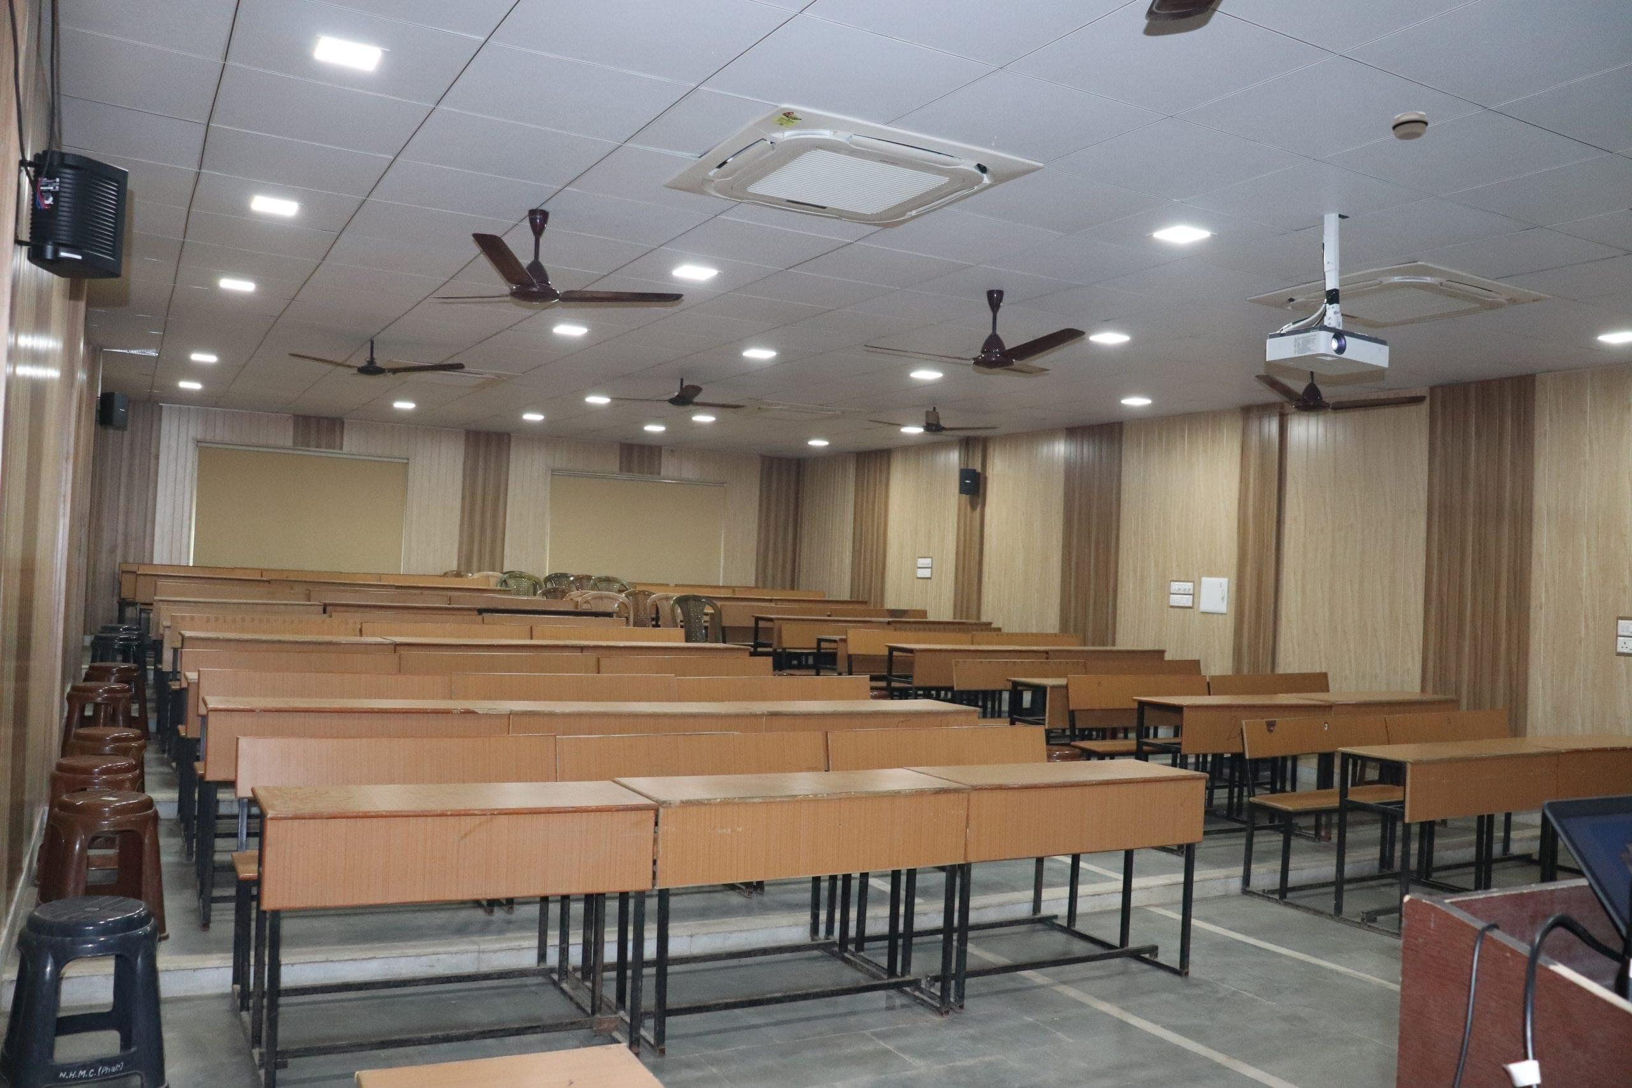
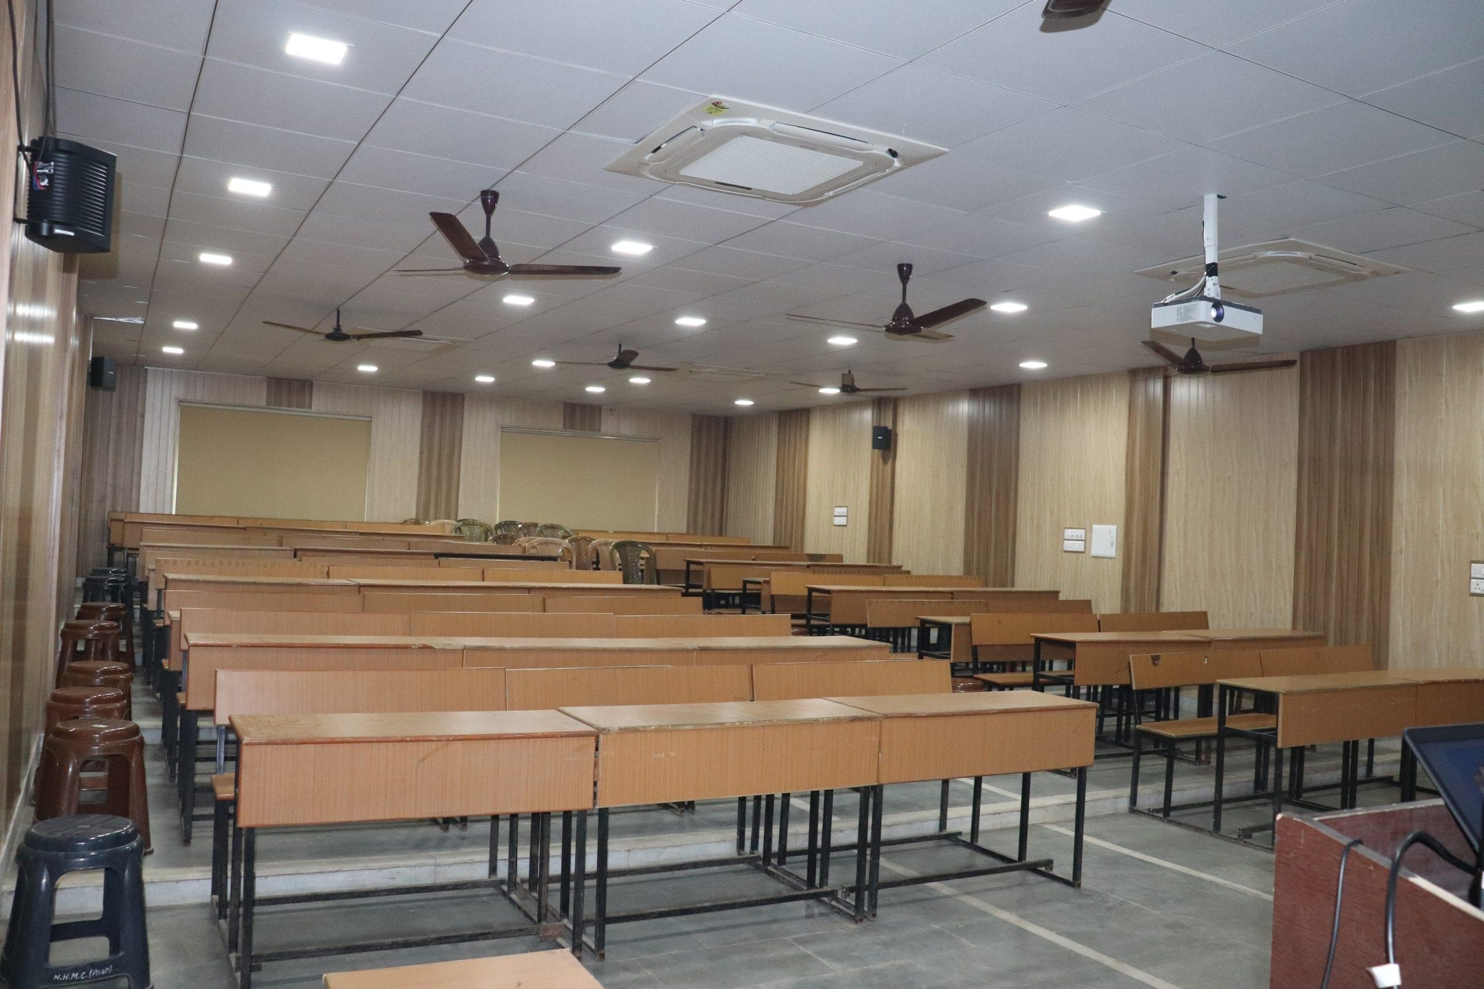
- smoke detector (1410, 126)
